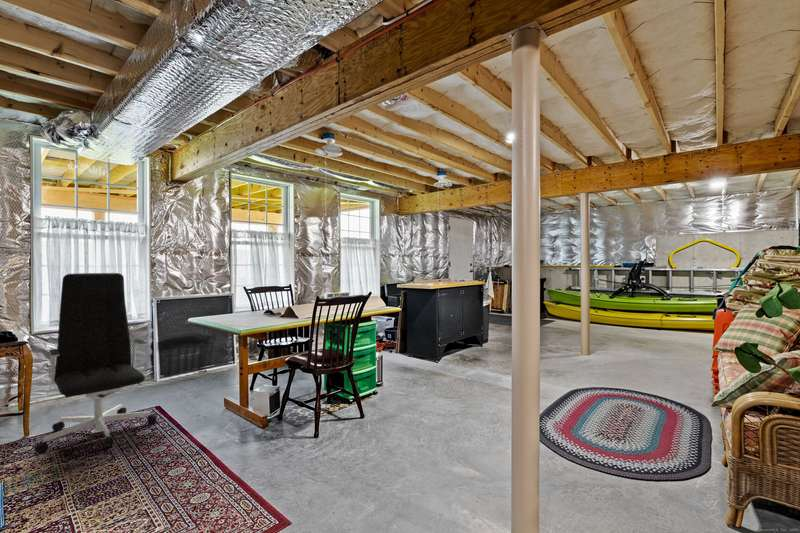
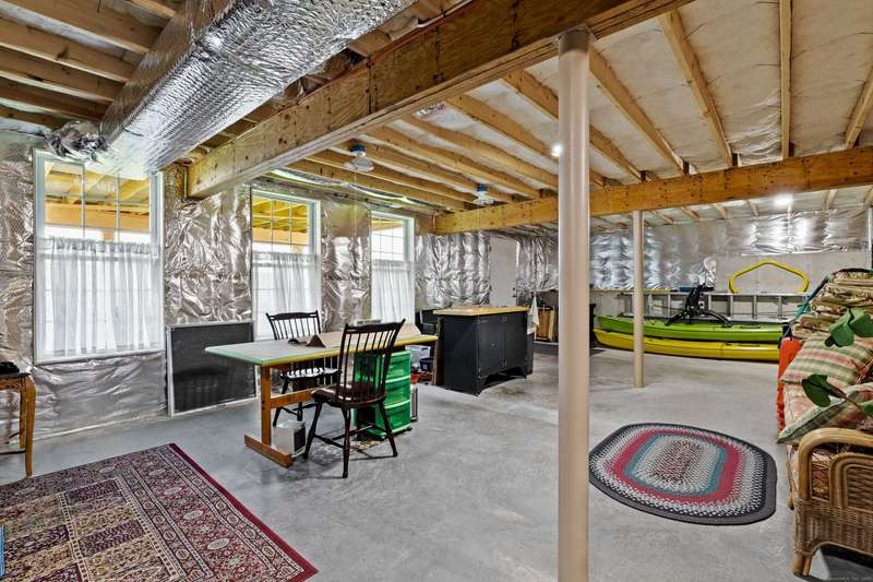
- office chair (99, 353)
